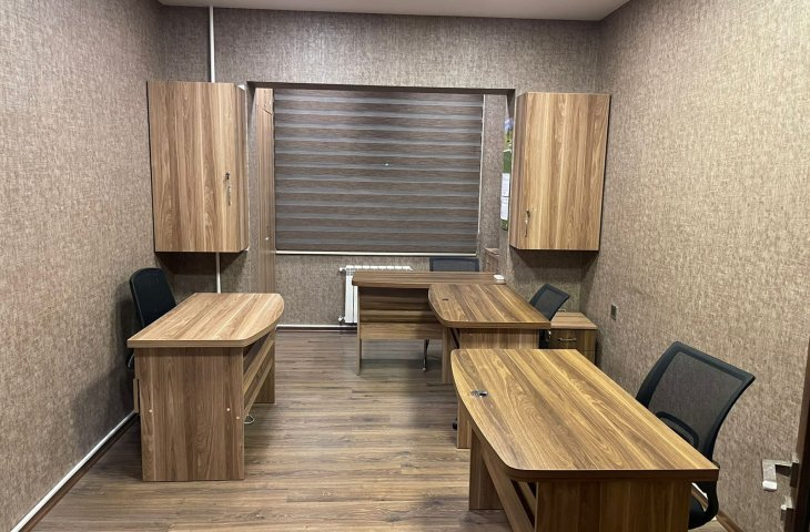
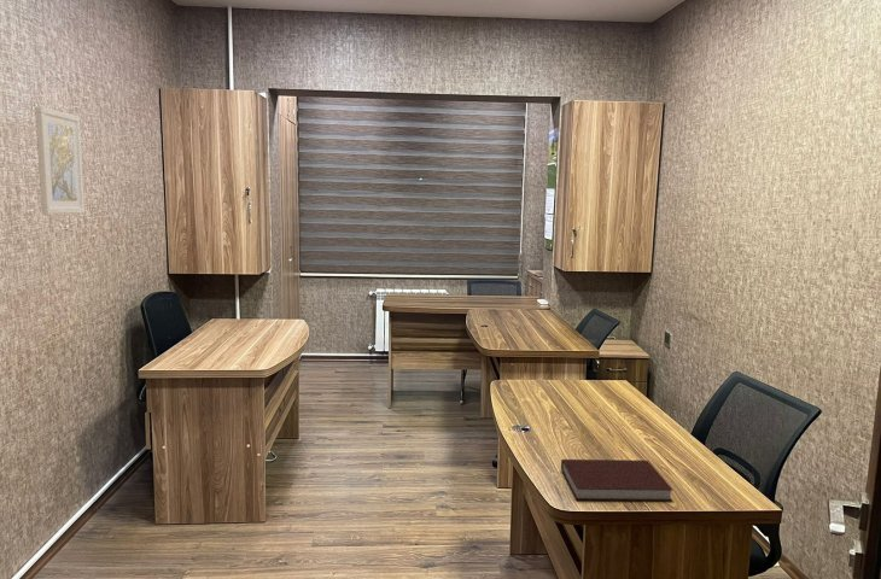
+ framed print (62, 163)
+ notebook (613, 479)
